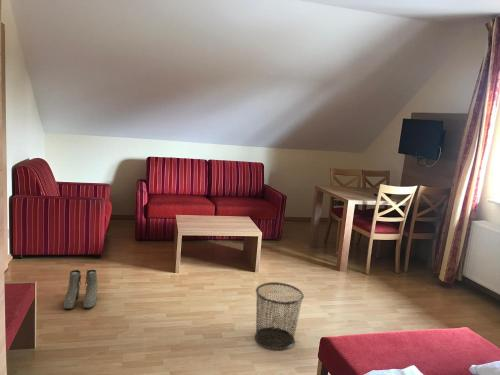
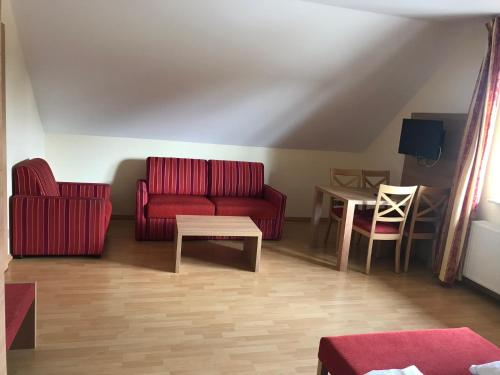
- boots (79, 287)
- waste bin (277, 315)
